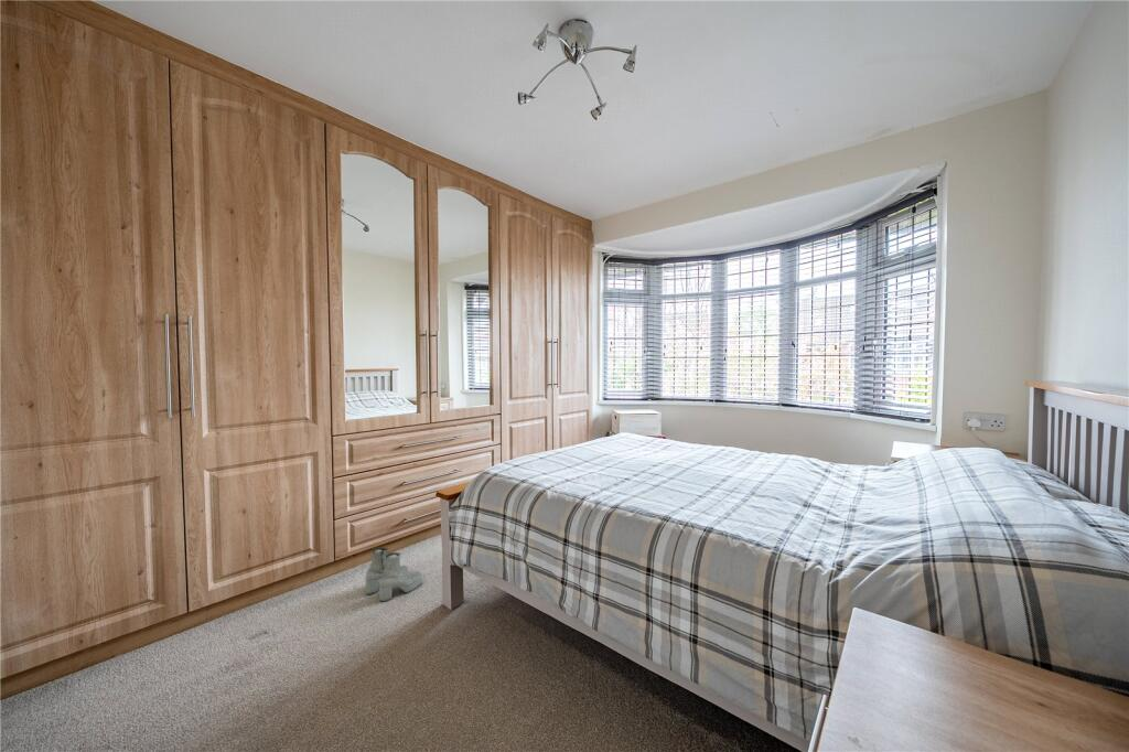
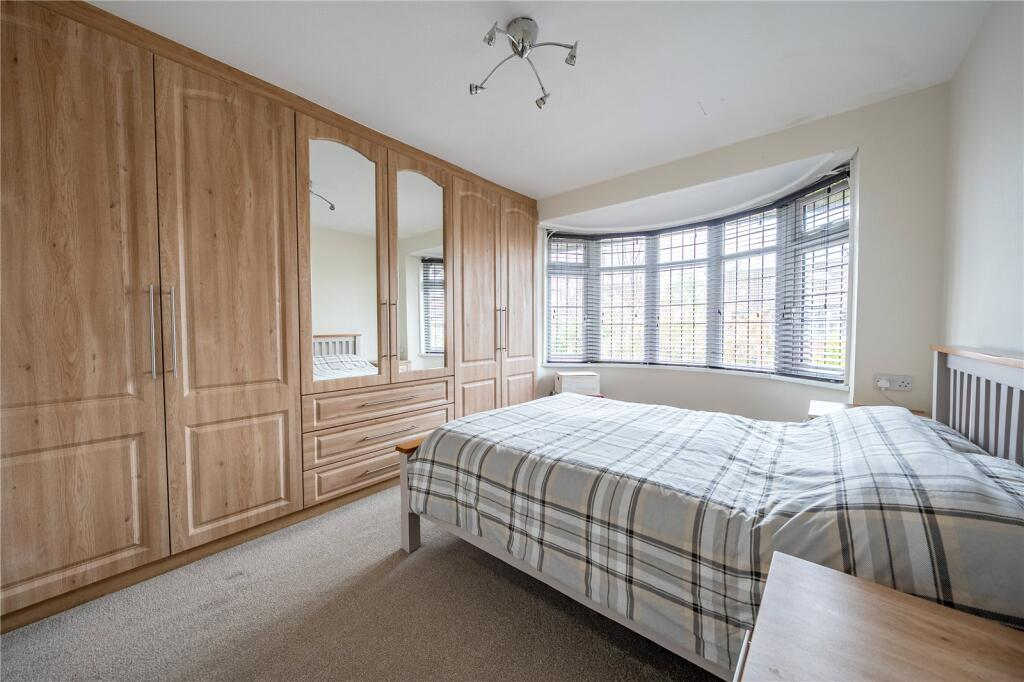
- boots (394, 568)
